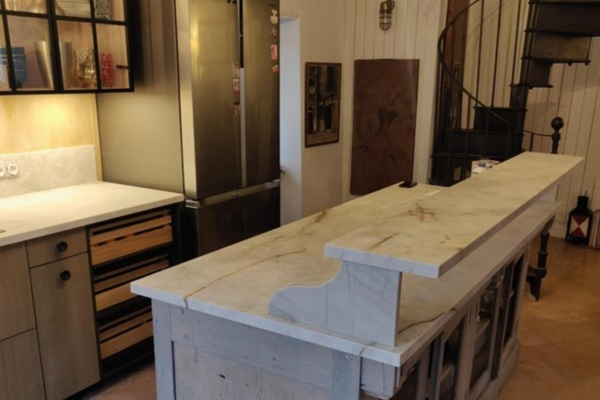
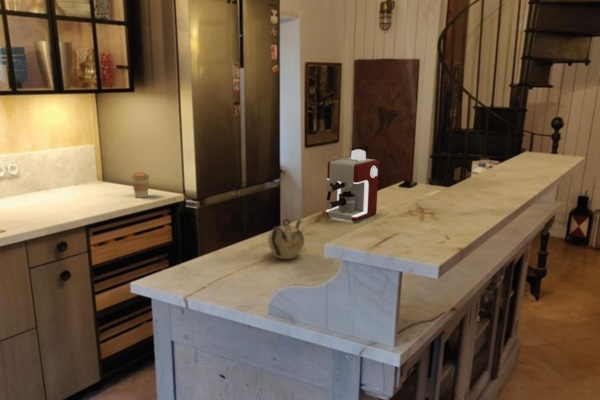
+ coffee maker (347, 185)
+ teapot (287, 236)
+ coffee cup (140, 184)
